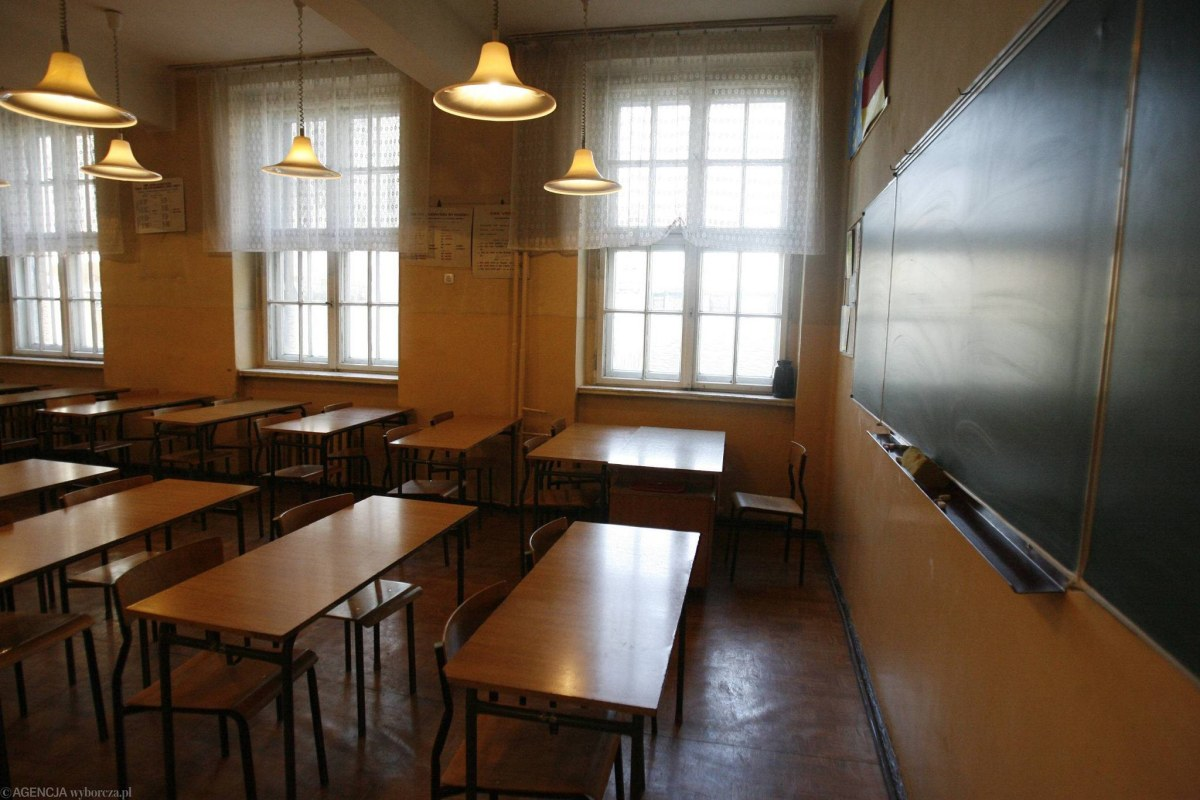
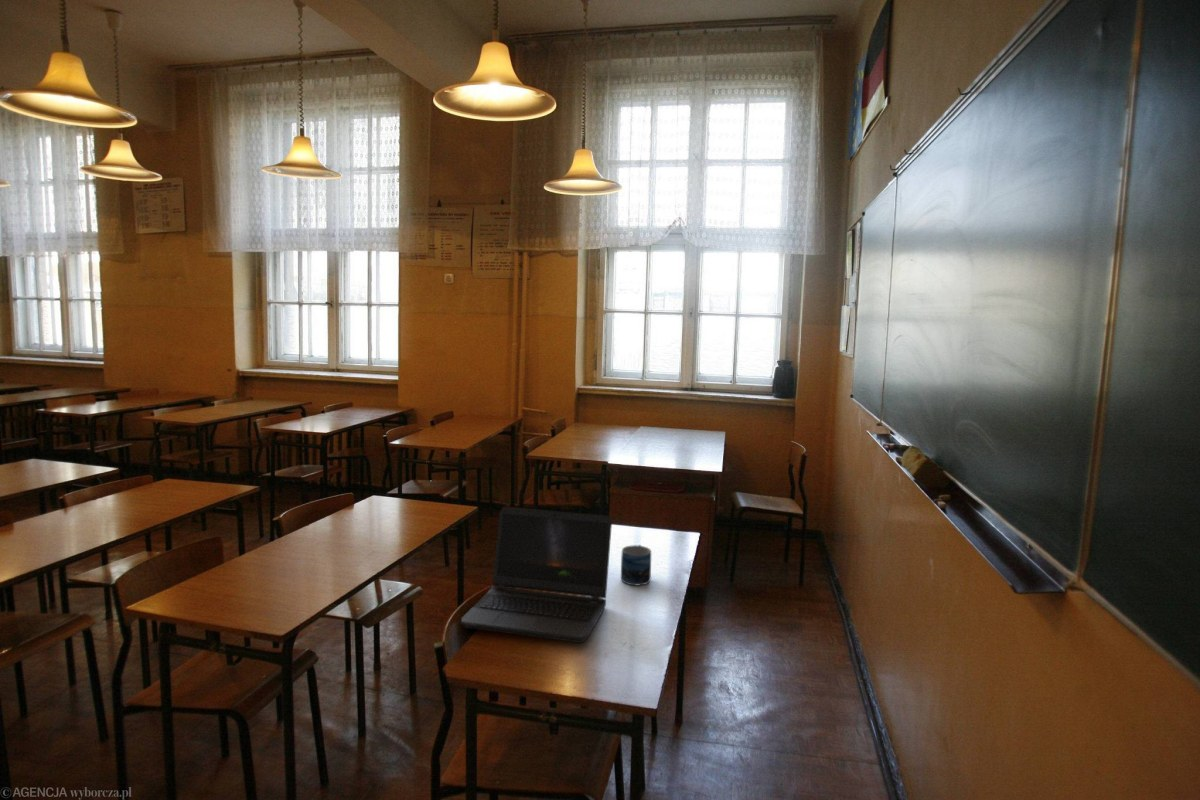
+ mug (637, 562)
+ laptop computer (539, 569)
